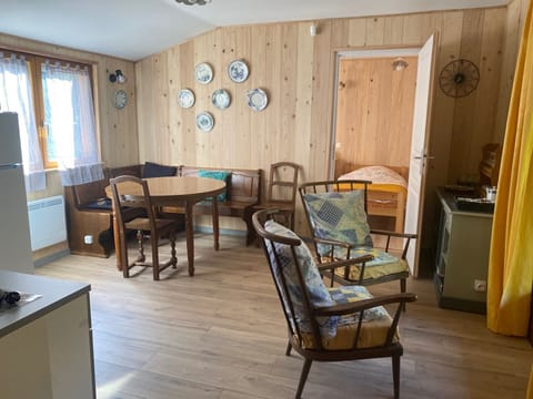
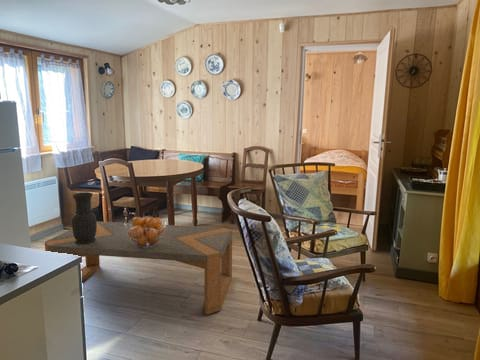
+ coffee table (145, 258)
+ fruit basket (146, 230)
+ vase (84, 217)
